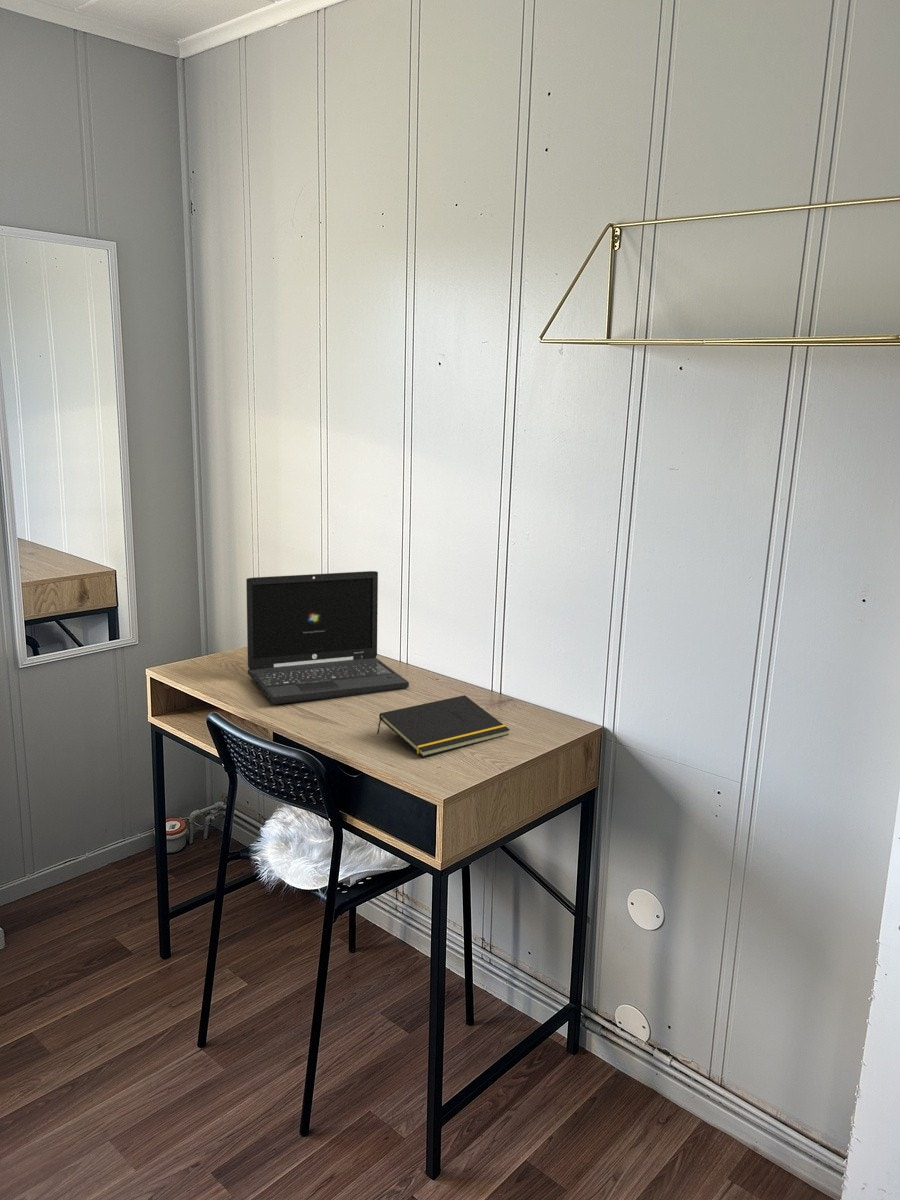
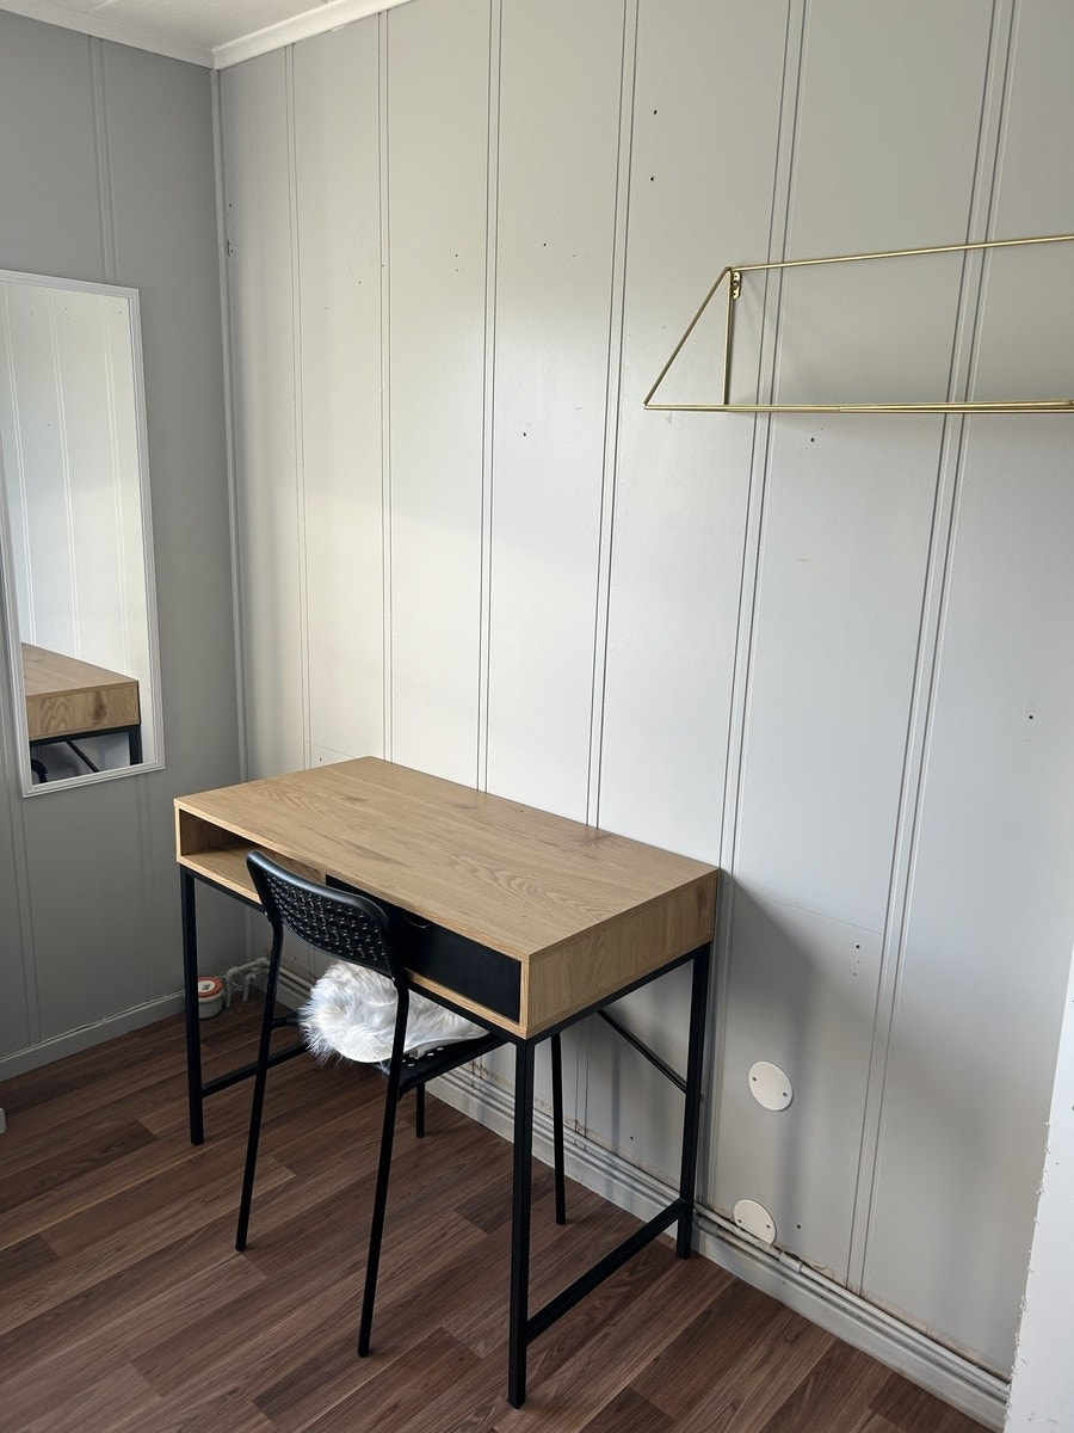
- notepad (444, 724)
- laptop (327, 633)
